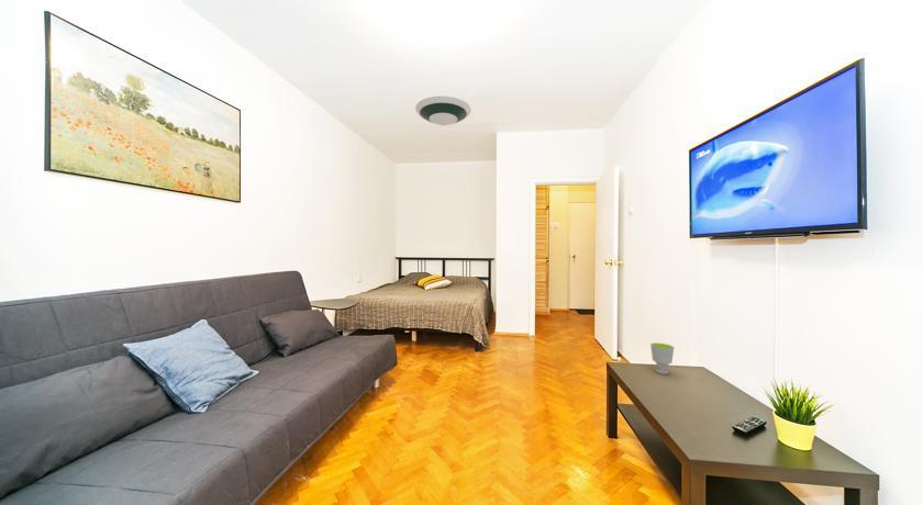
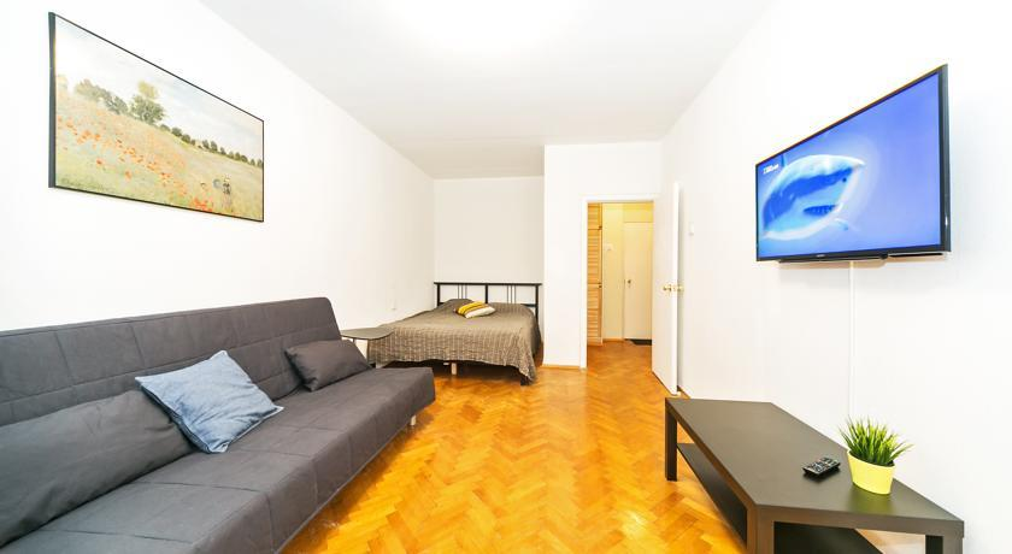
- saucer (443, 116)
- cup (661, 358)
